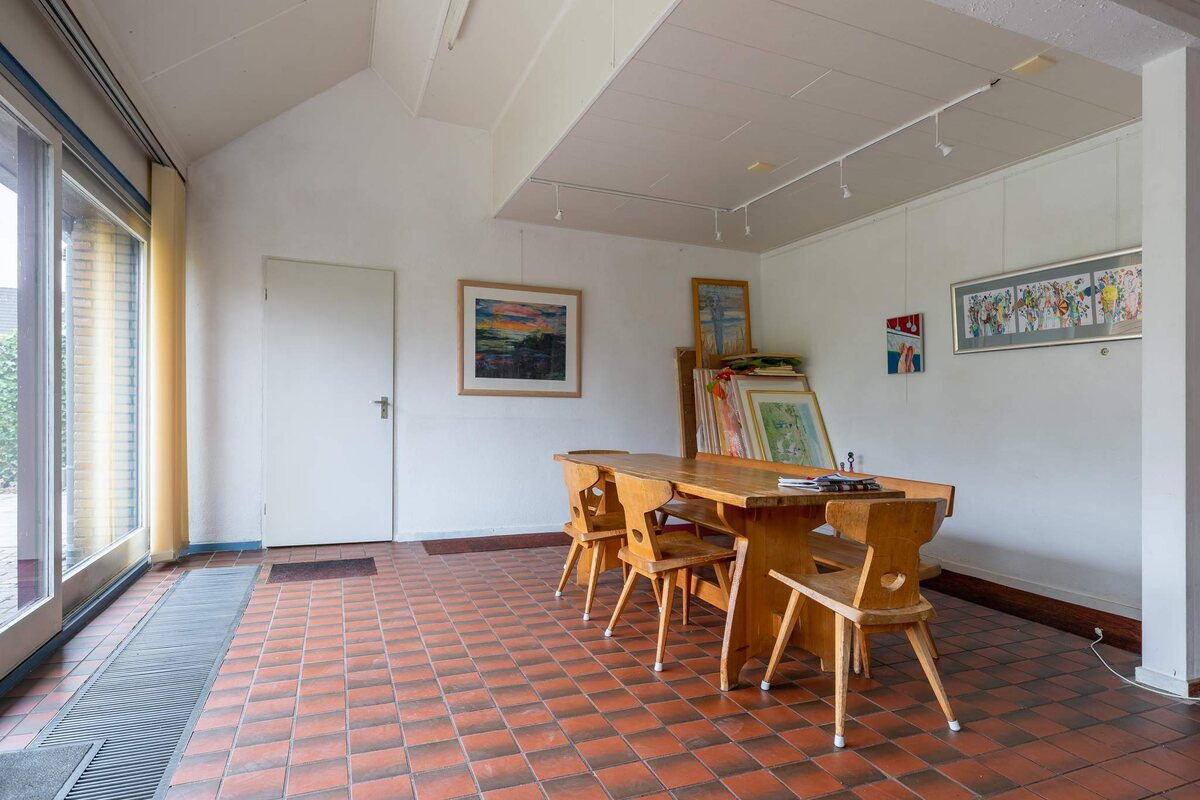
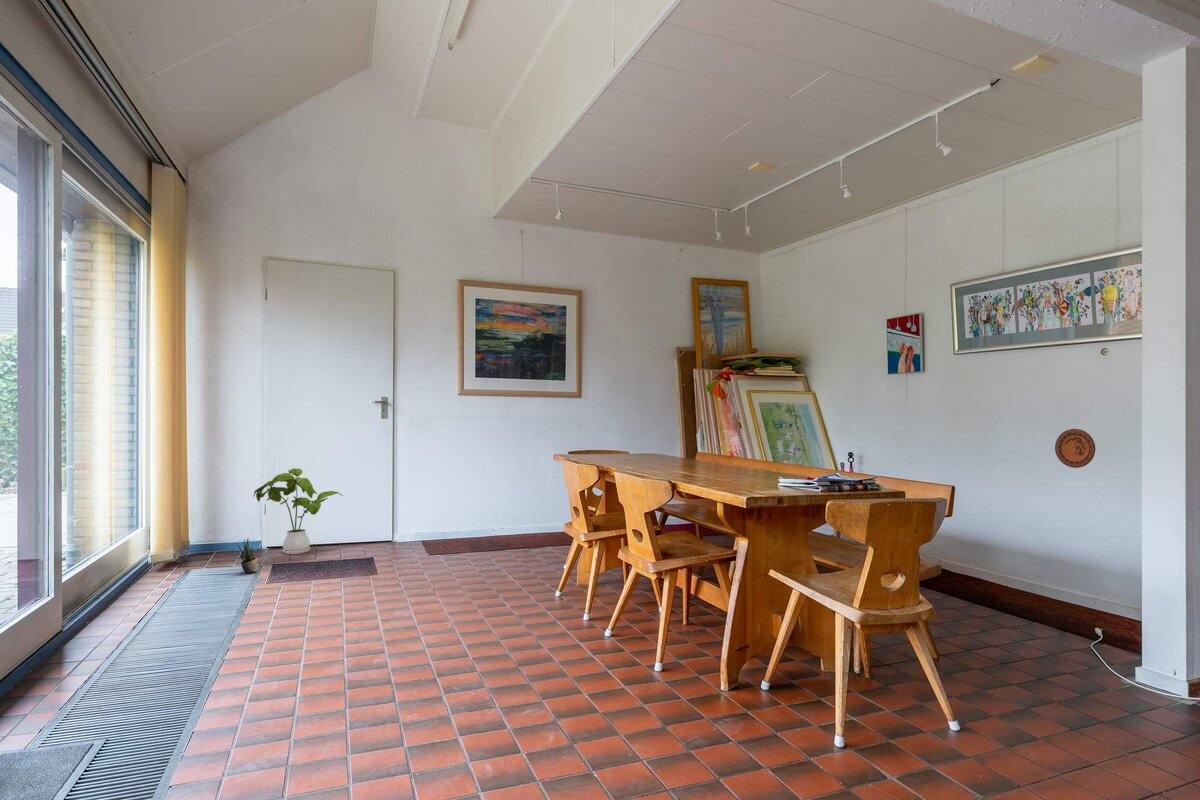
+ potted plant (247, 554)
+ house plant (296, 511)
+ decorative plate (1075, 448)
